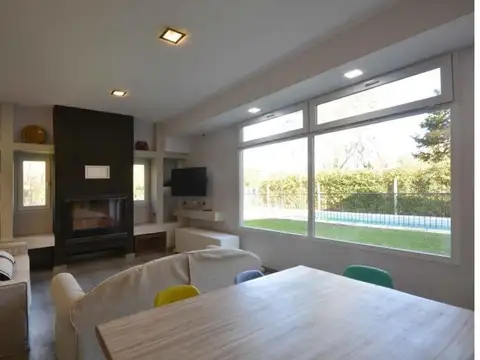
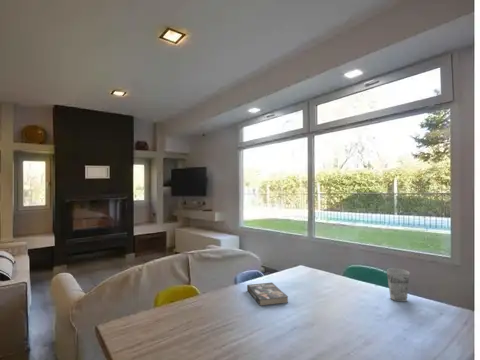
+ book (266, 293)
+ cup (398, 285)
